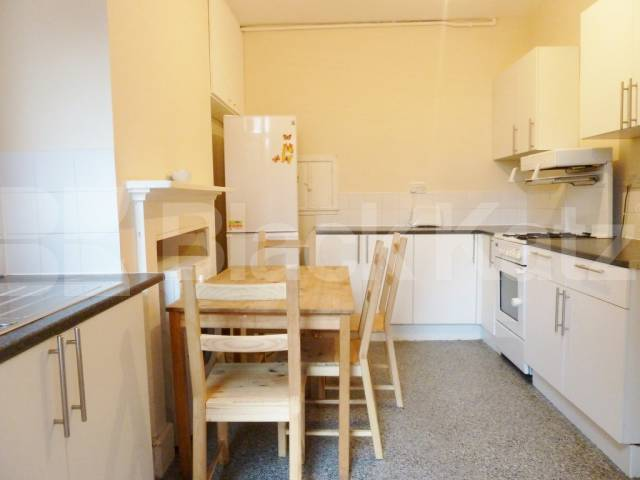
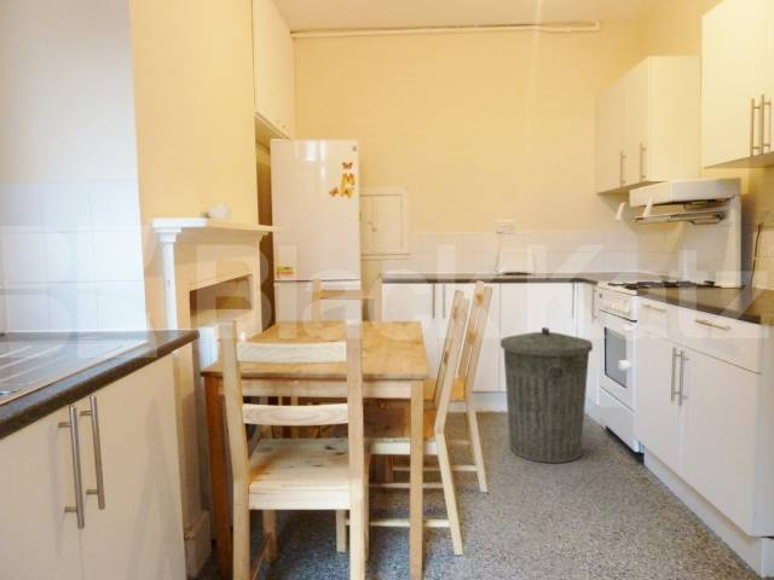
+ trash can (544, 389)
